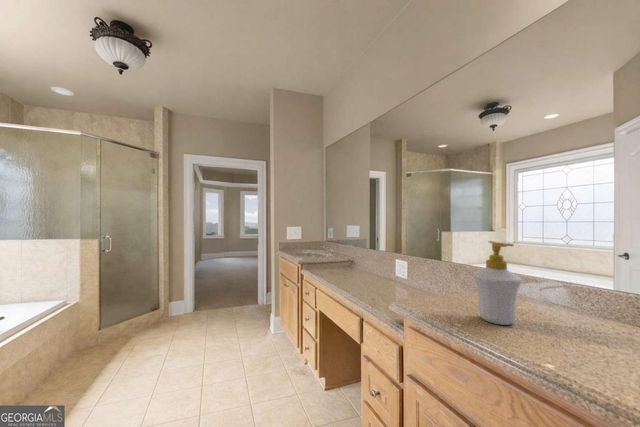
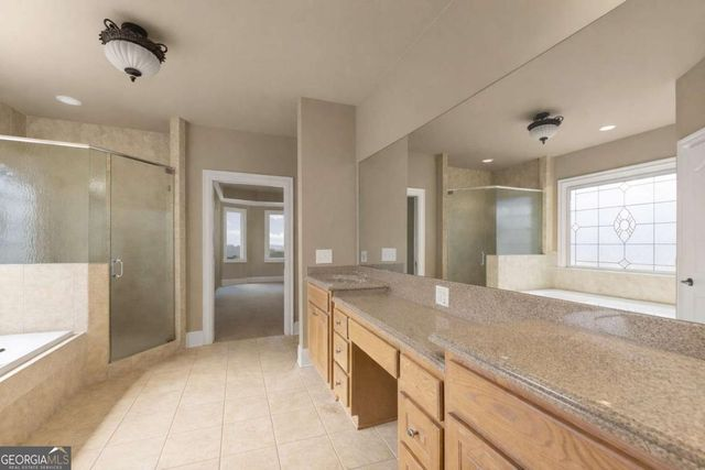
- soap bottle (496, 280)
